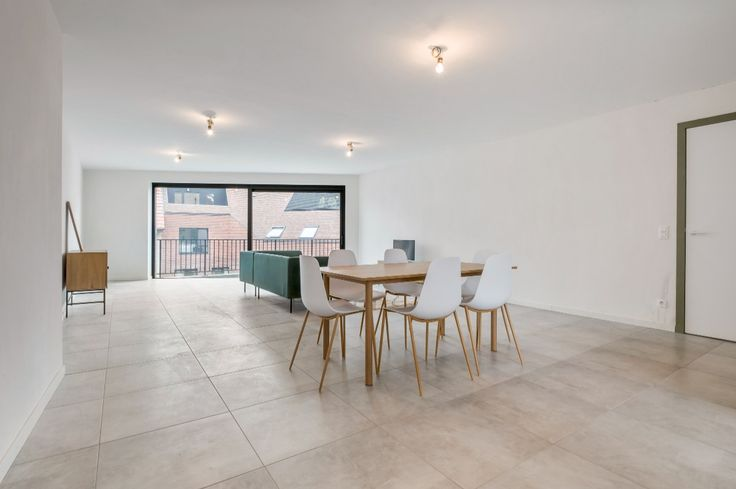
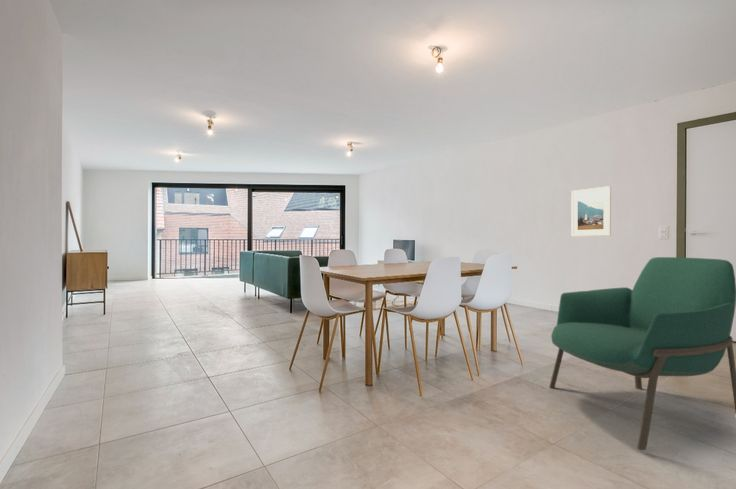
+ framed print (590, 212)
+ armchair (633, 335)
